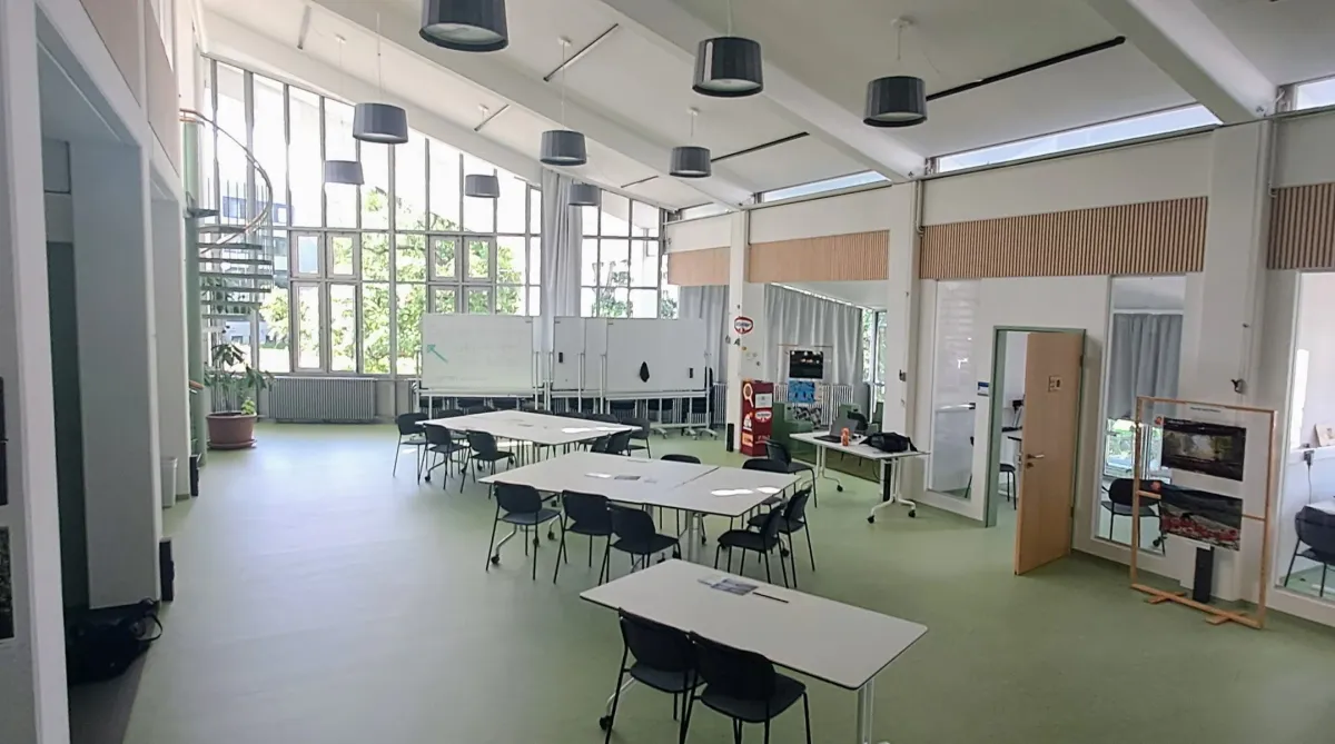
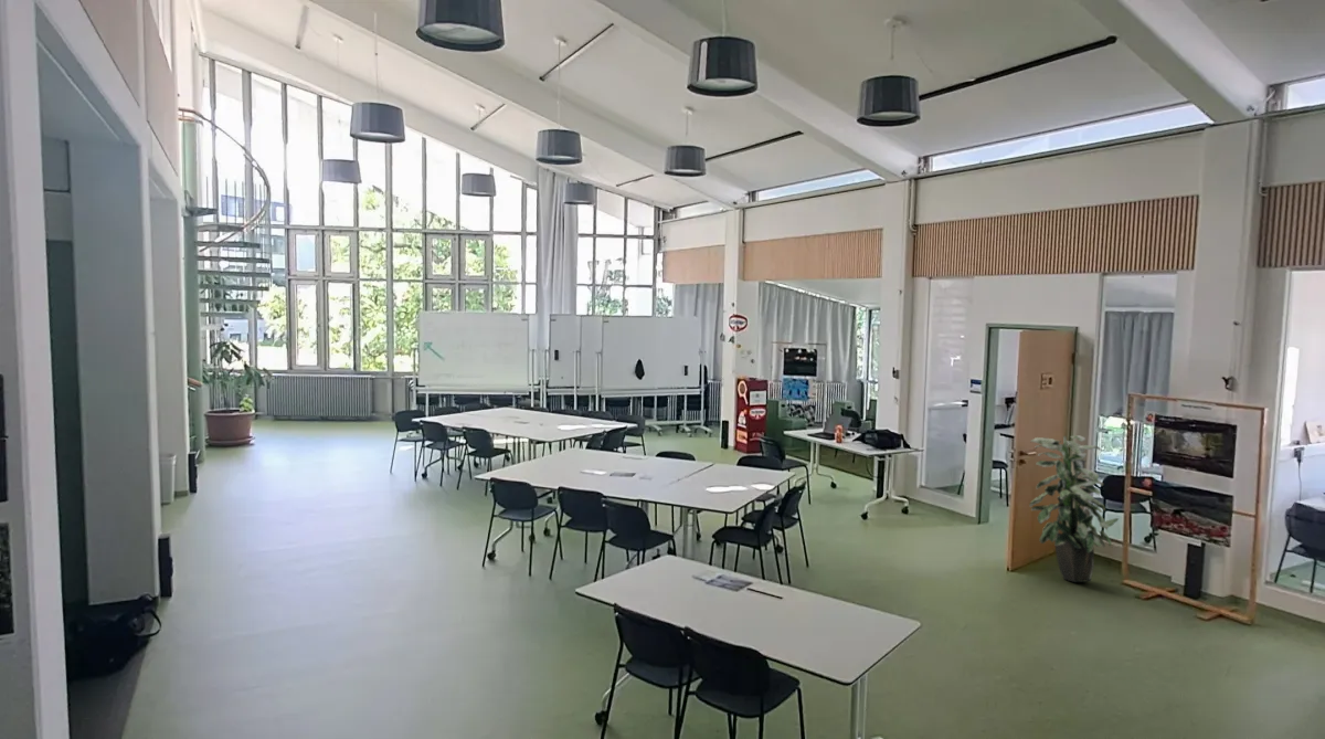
+ indoor plant (1070, 507)
